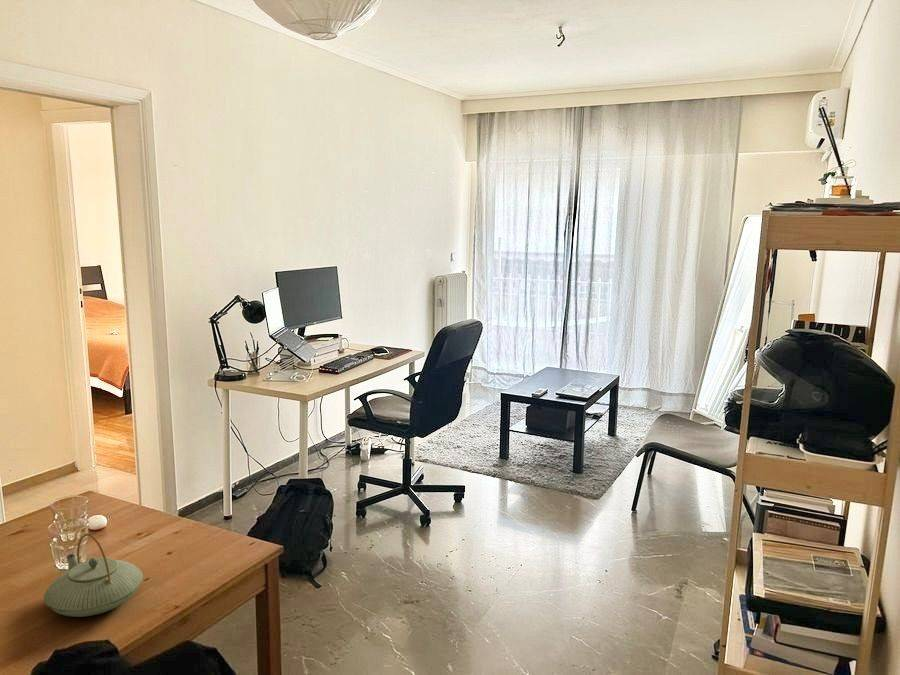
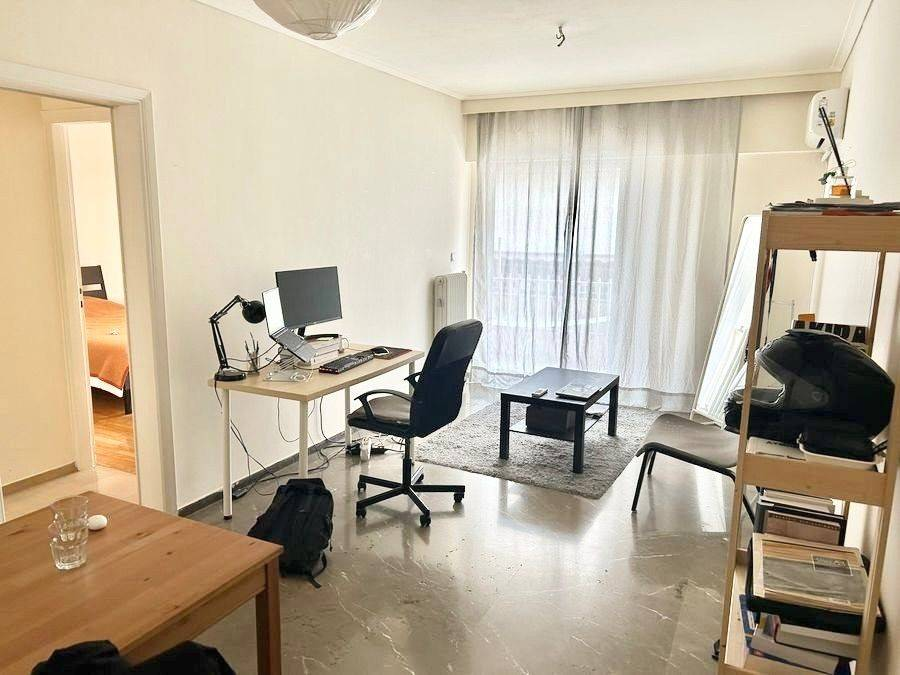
- teapot (90, 566)
